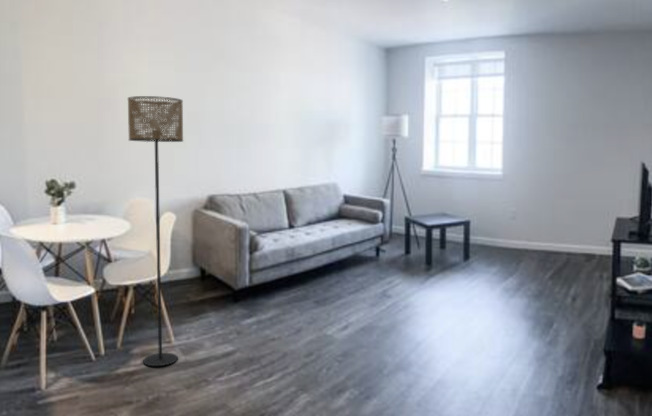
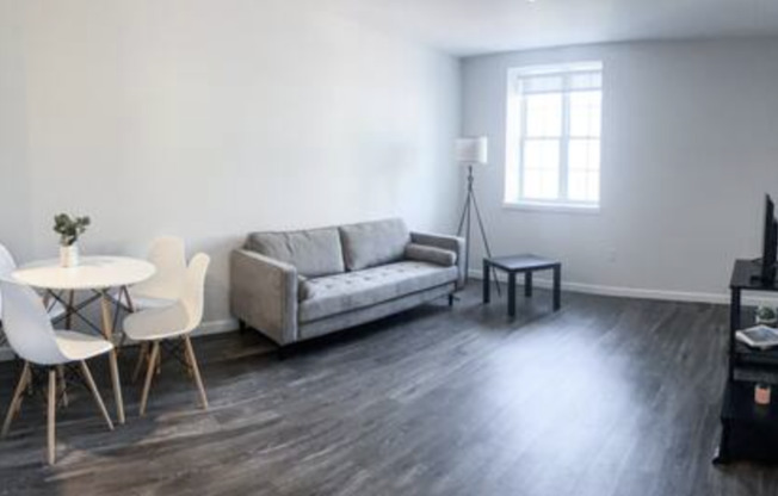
- floor lamp (158, 232)
